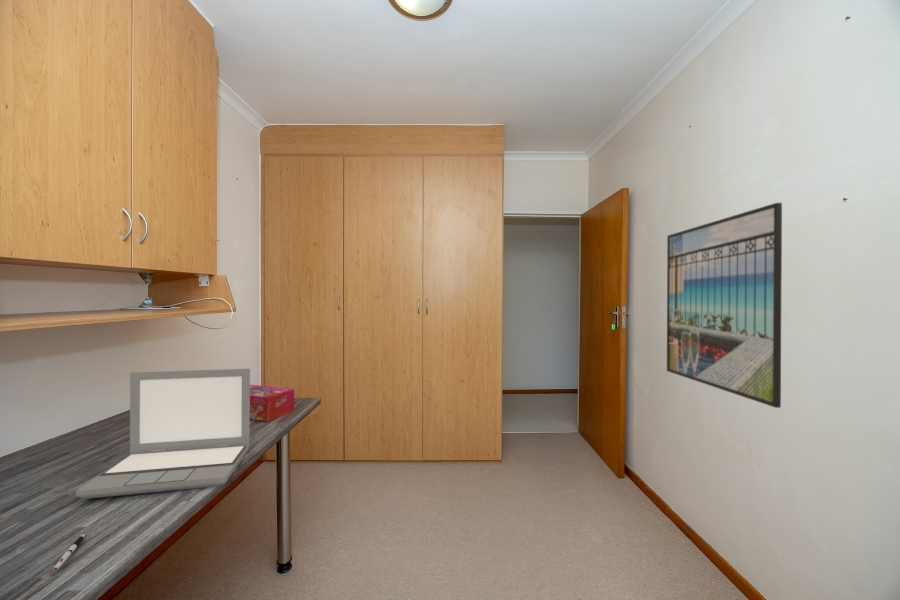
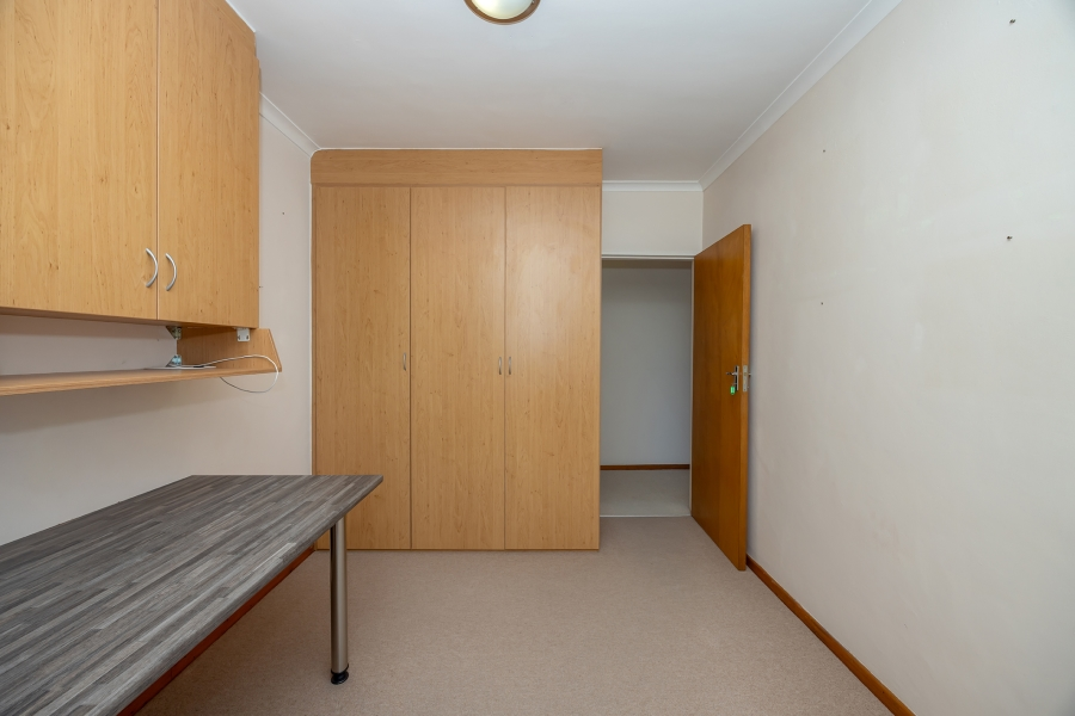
- pen (70, 550)
- tissue box (255, 401)
- laptop (175, 425)
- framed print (712, 304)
